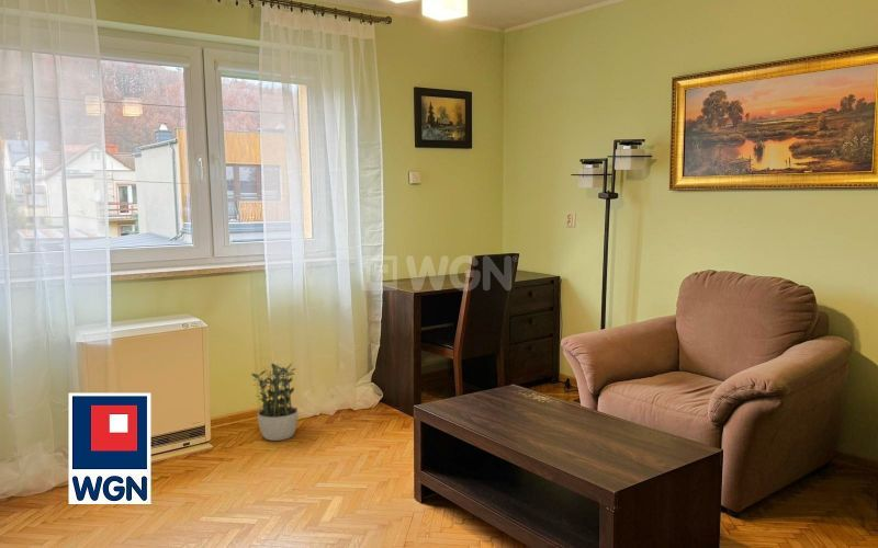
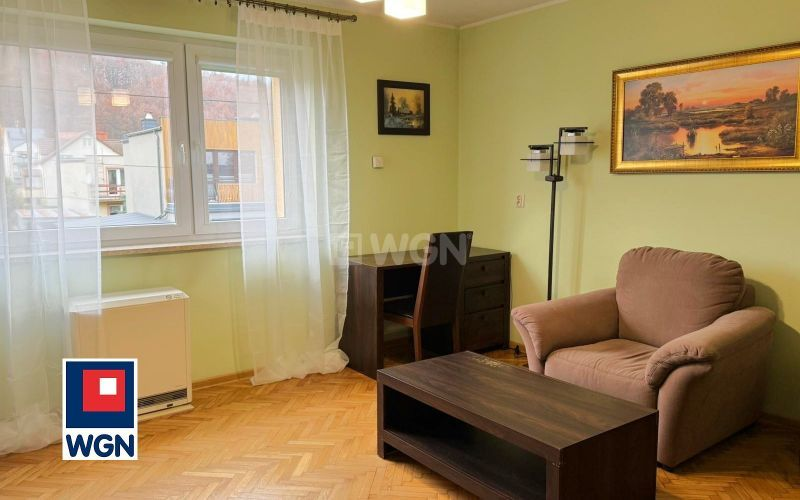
- potted plant (274, 398)
